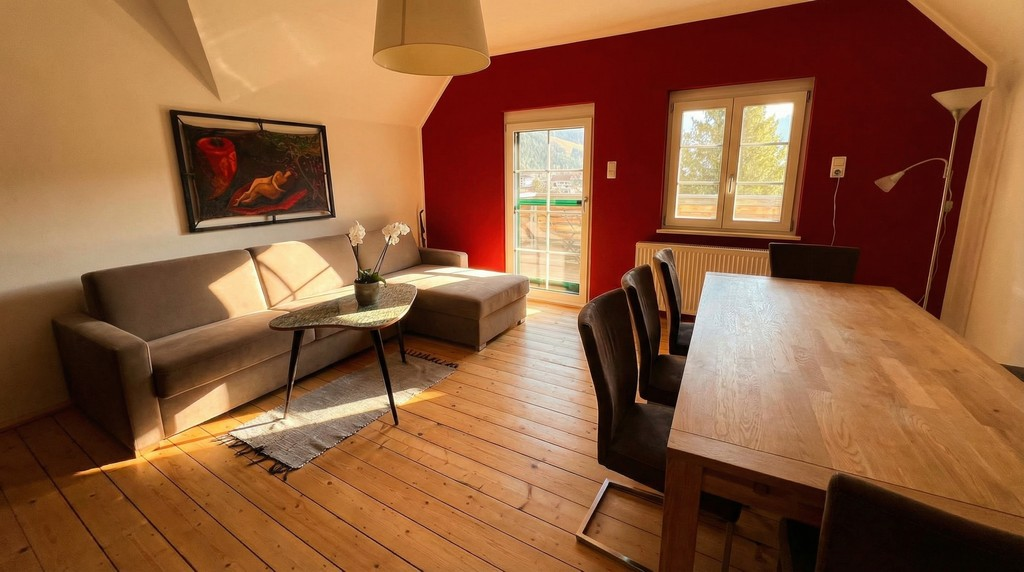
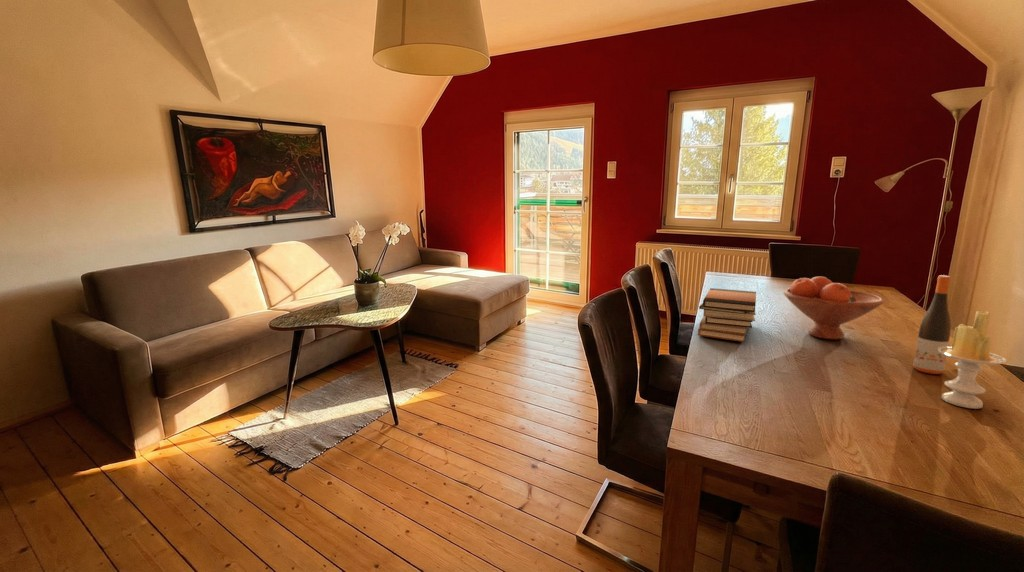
+ wine bottle (935, 323)
+ book stack (728, 312)
+ fruit bowl (829, 307)
+ candle (970, 357)
